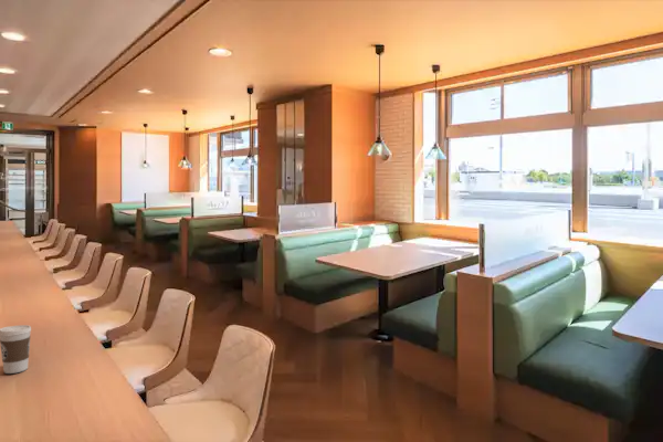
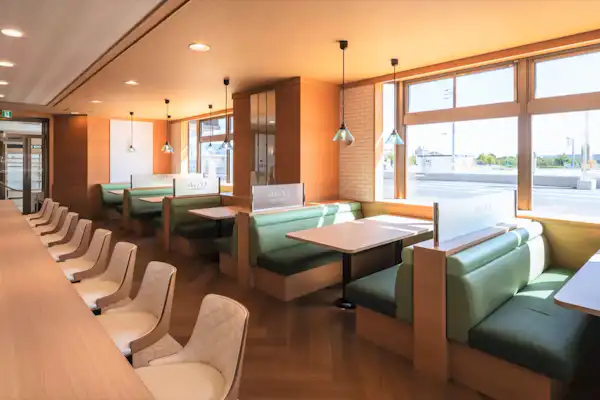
- coffee cup (15, 348)
